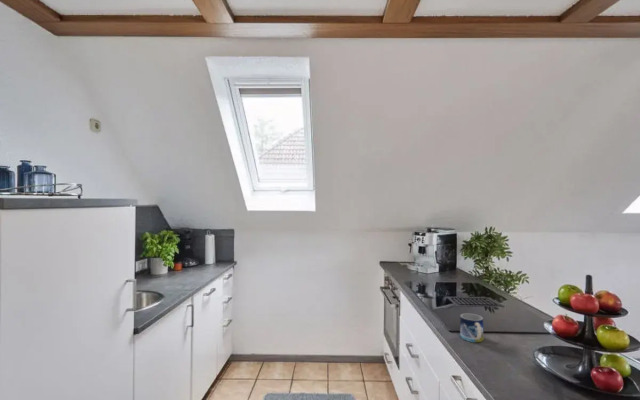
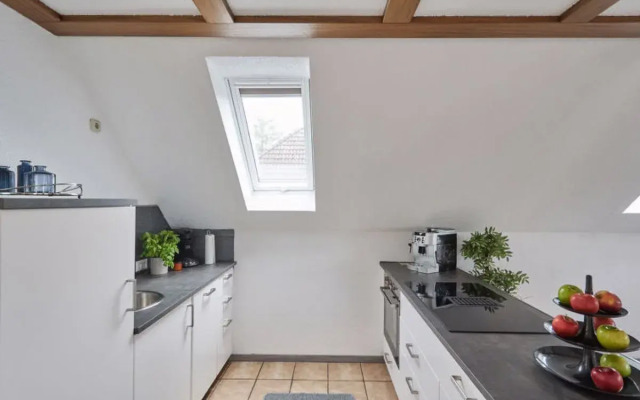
- mug (473, 329)
